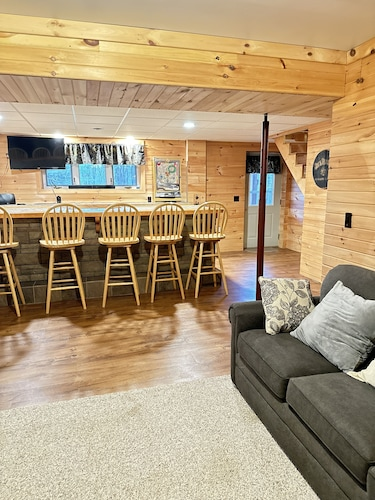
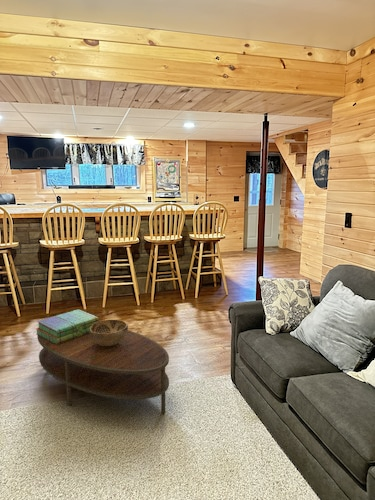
+ decorative bowl (108, 334)
+ coffee table (99, 364)
+ stack of books (68, 325)
